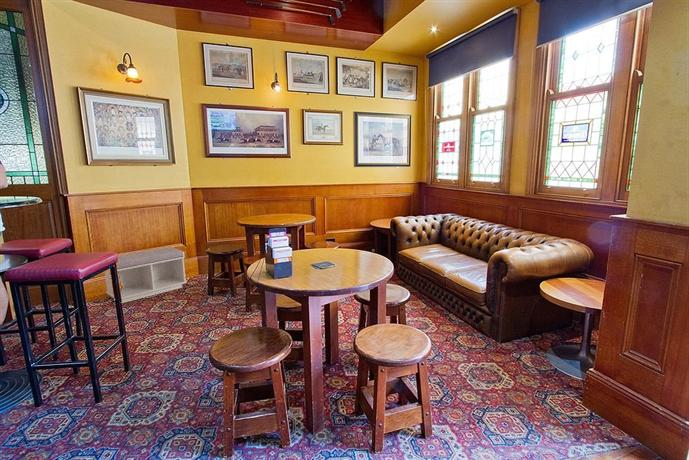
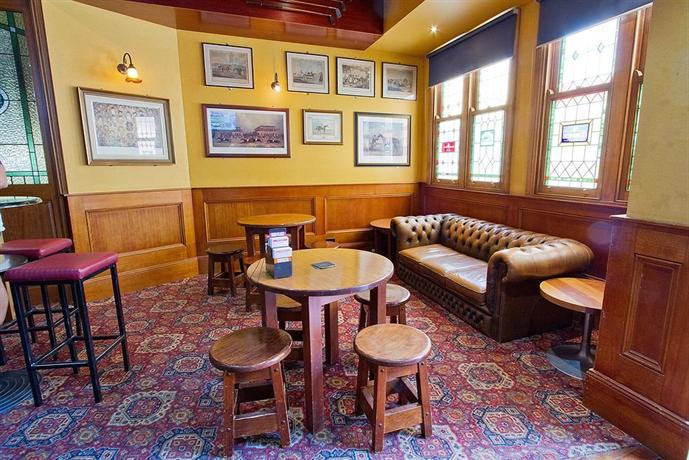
- bench (146, 272)
